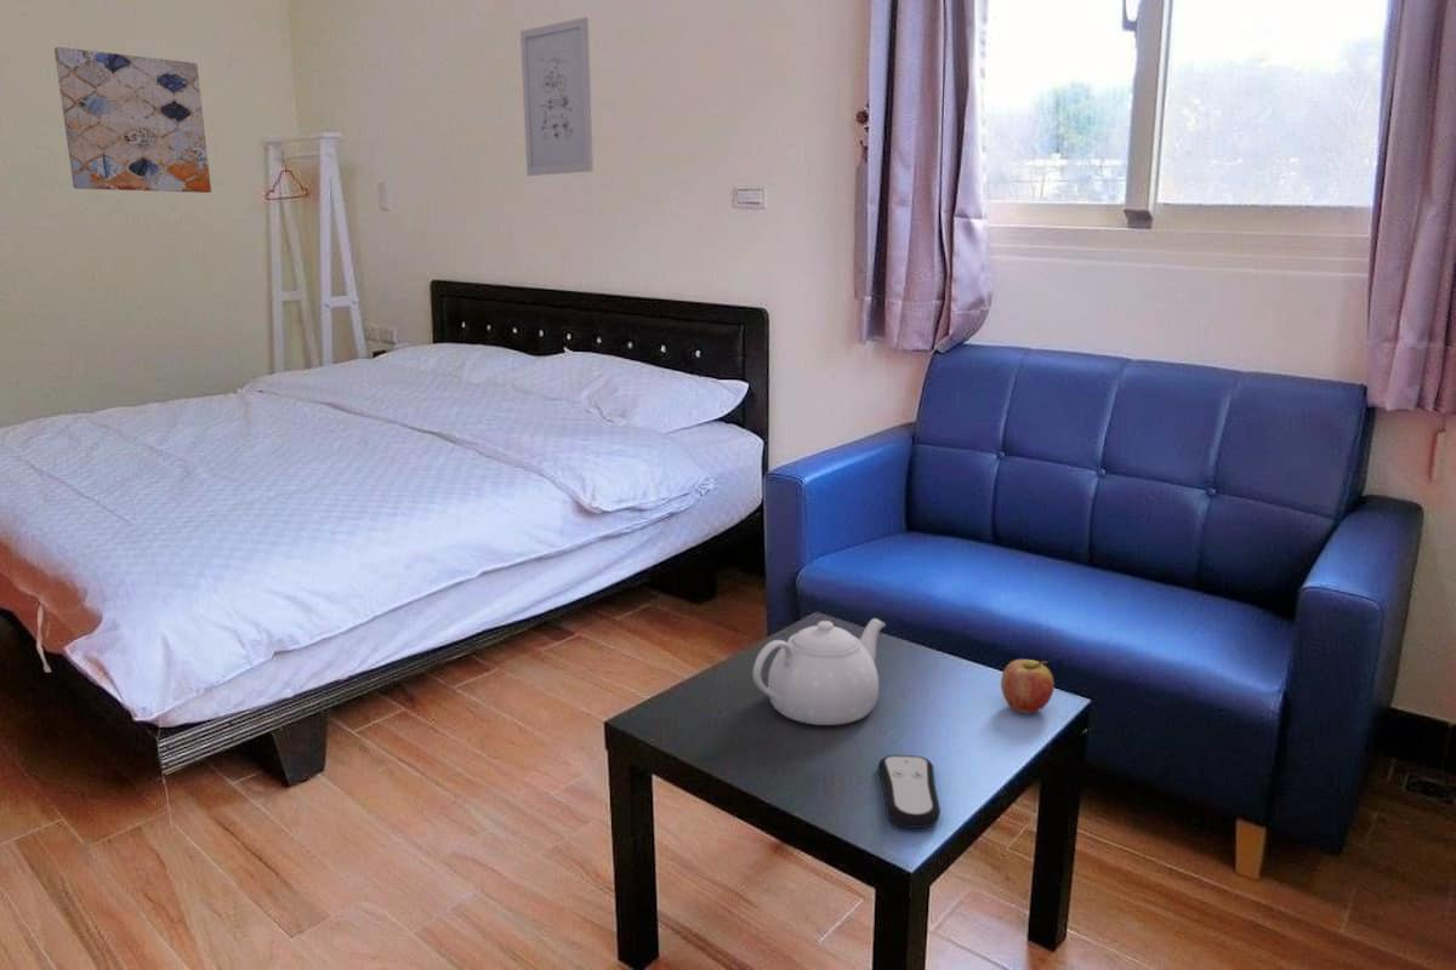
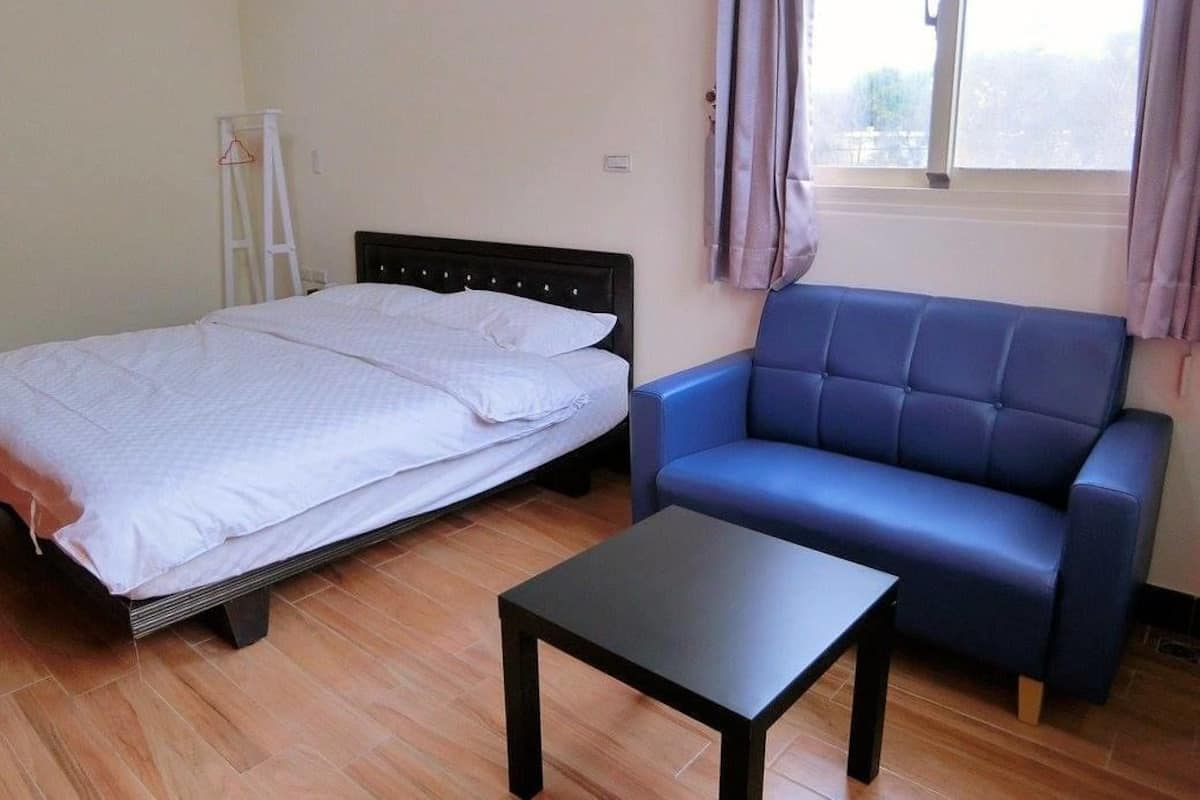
- wall art (136, 124)
- remote control (909, 788)
- teapot (821, 664)
- fruit (1026, 684)
- wall art (556, 99)
